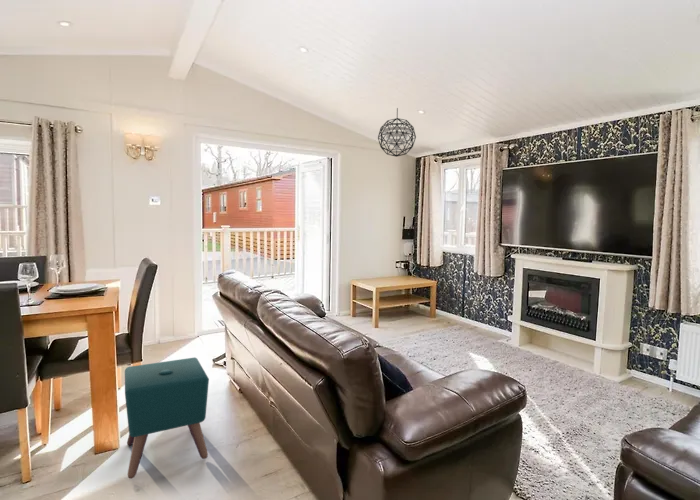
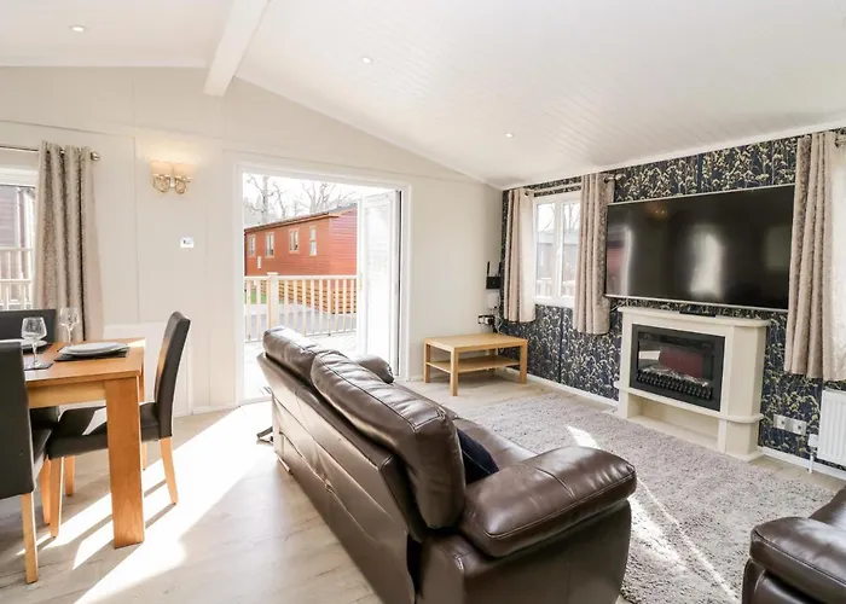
- pendant light (396, 132)
- ottoman (166, 411)
